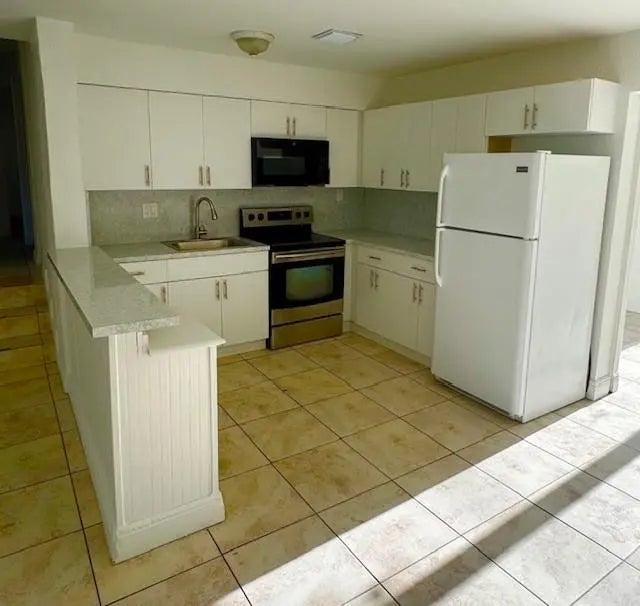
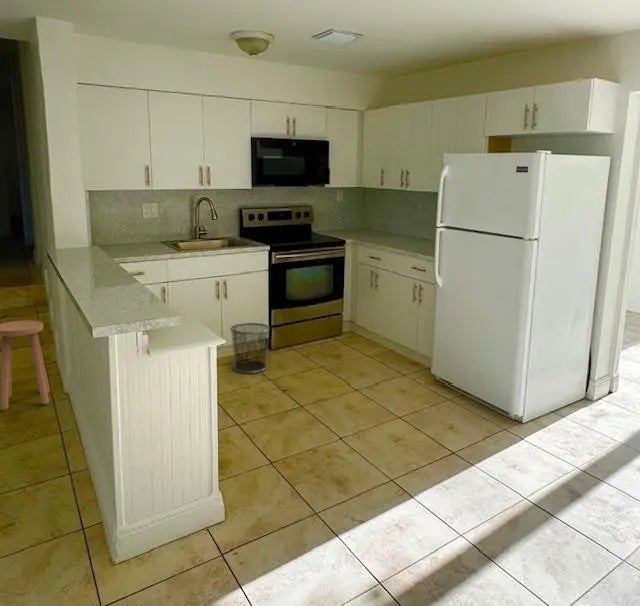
+ waste bin (250, 348)
+ stool (33, 360)
